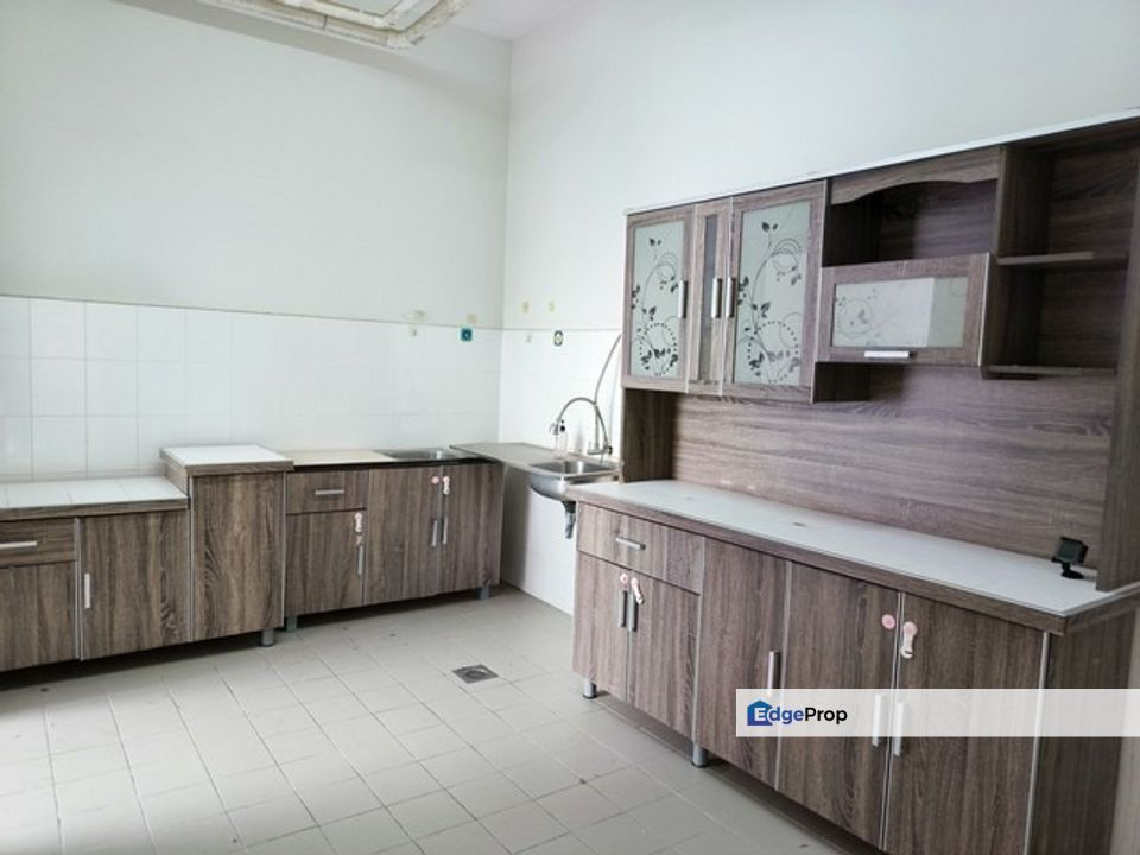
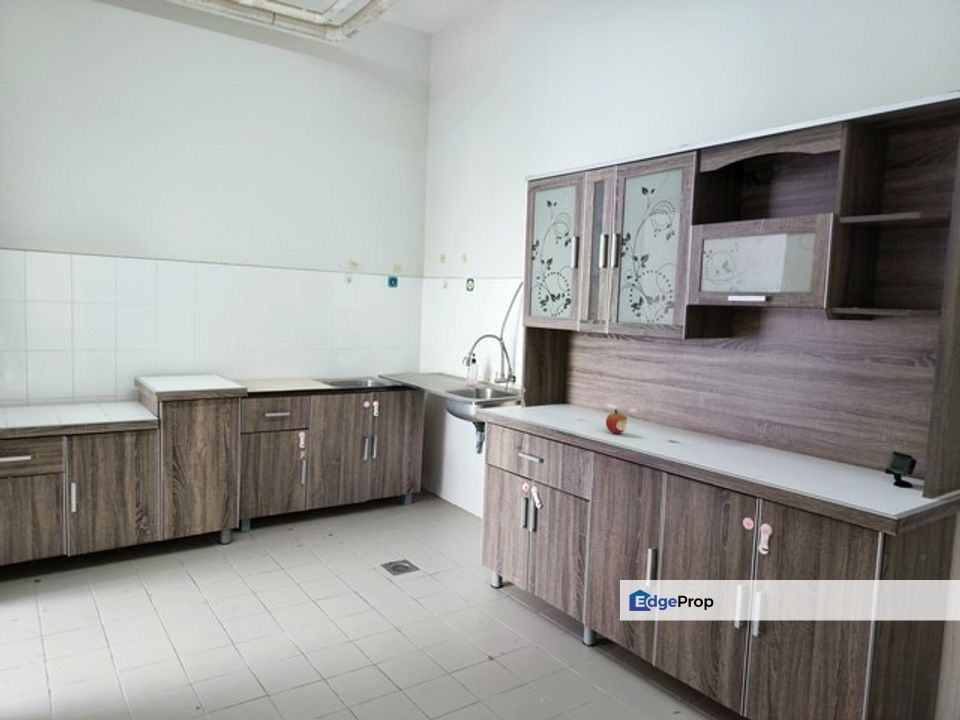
+ fruit (616, 421)
